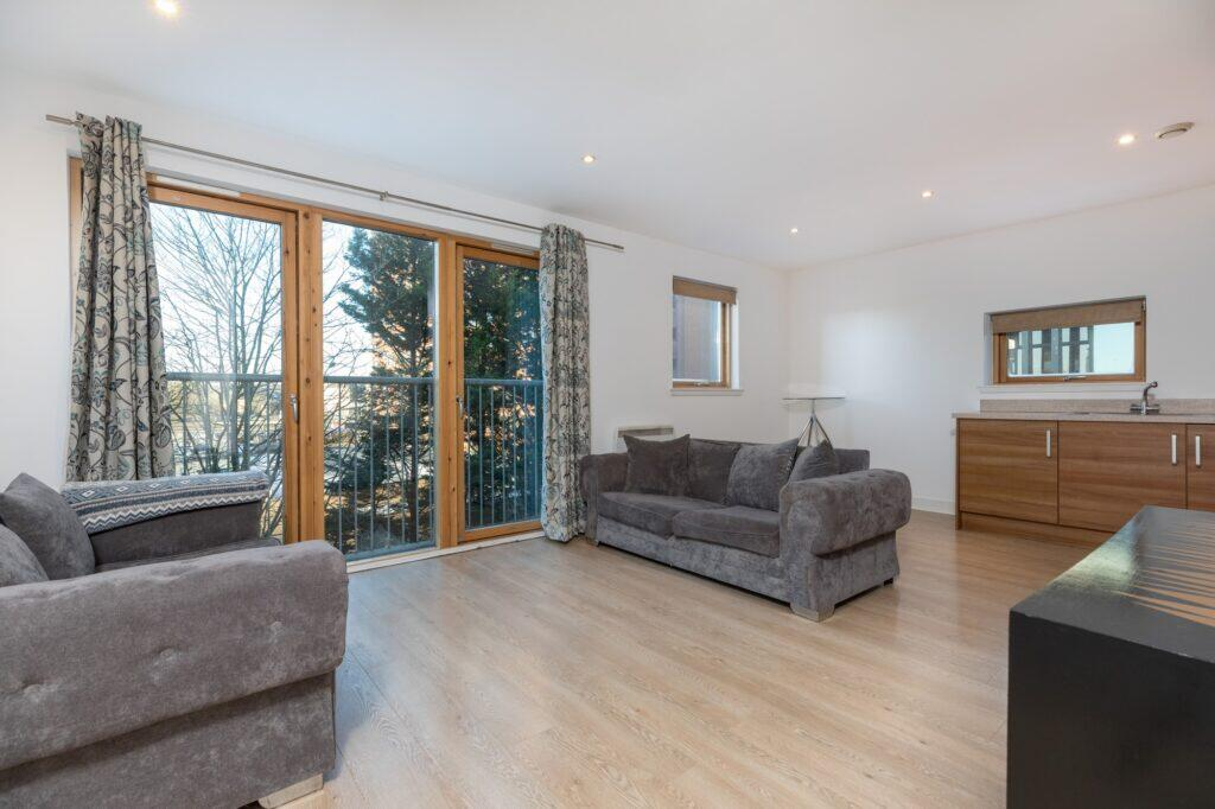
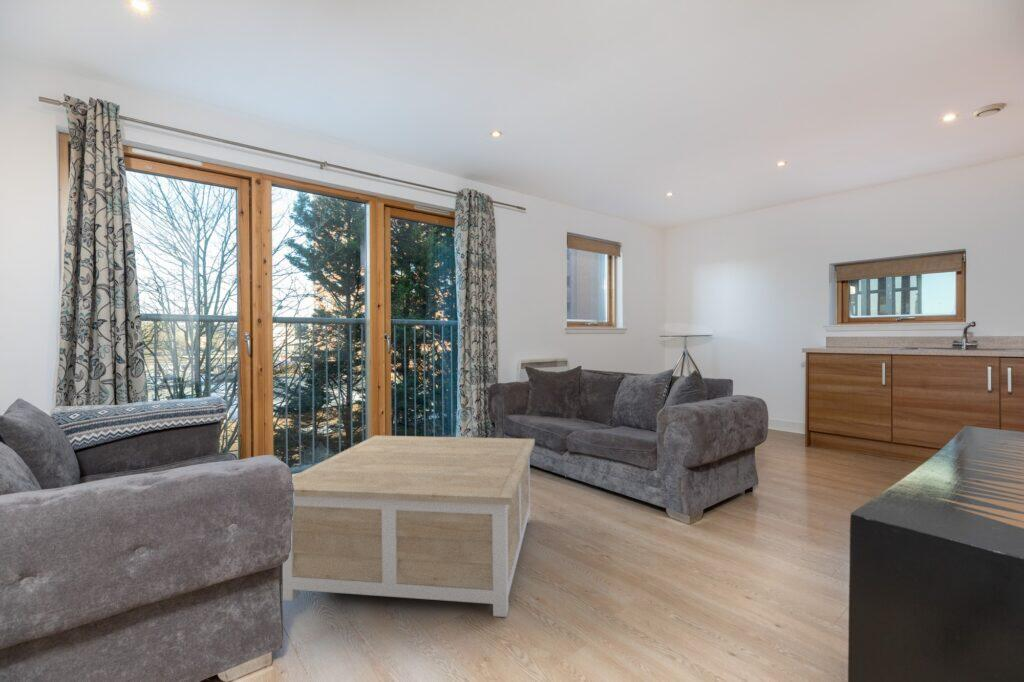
+ coffee table (426, 505)
